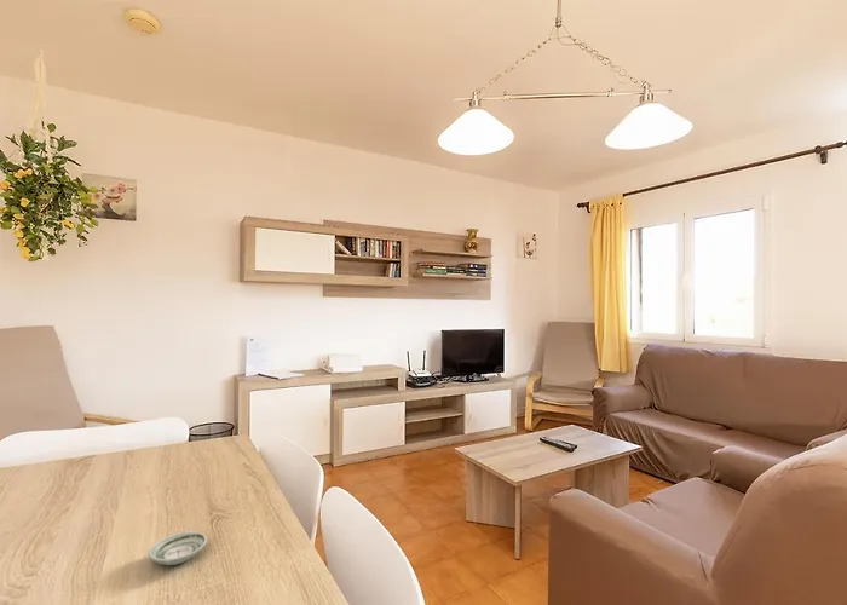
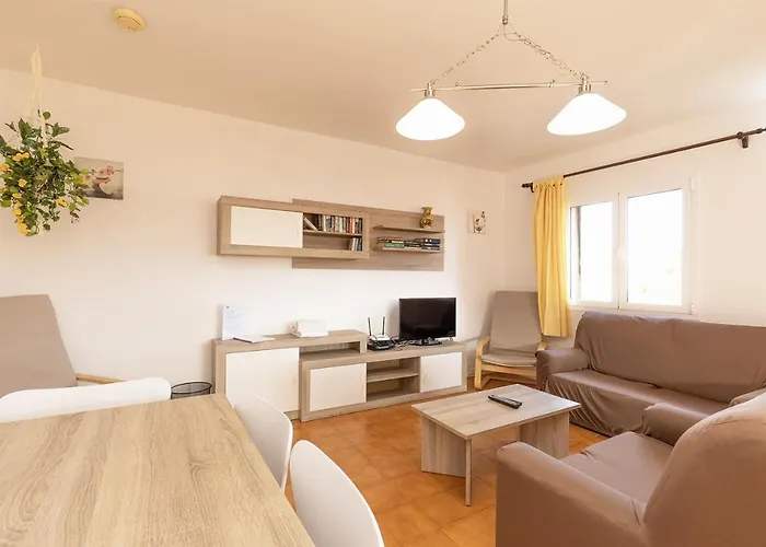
- saucer (178, 551)
